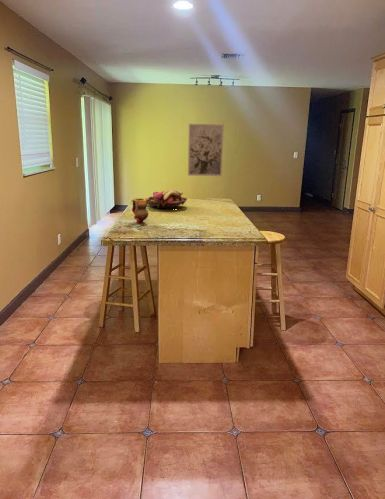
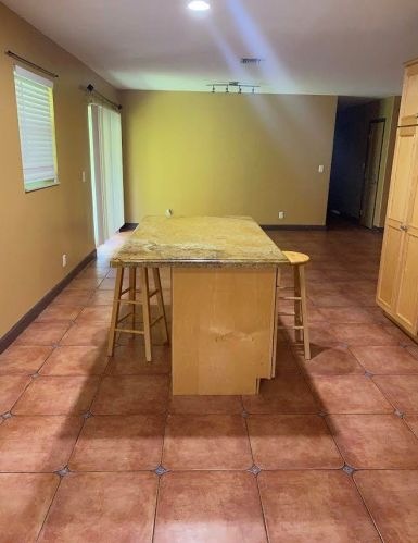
- teapot (139, 209)
- fruit basket (166, 198)
- wall art (205, 150)
